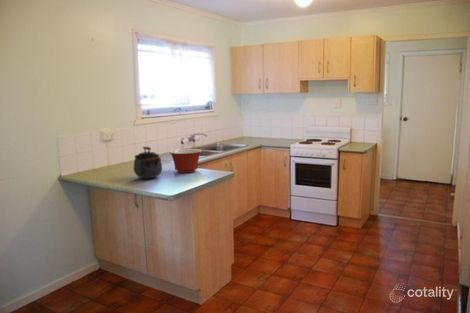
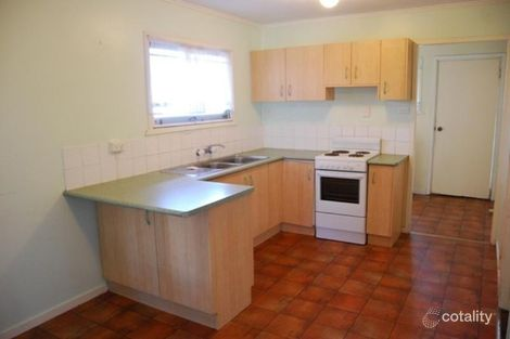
- kettle (147, 162)
- mixing bowl (186, 161)
